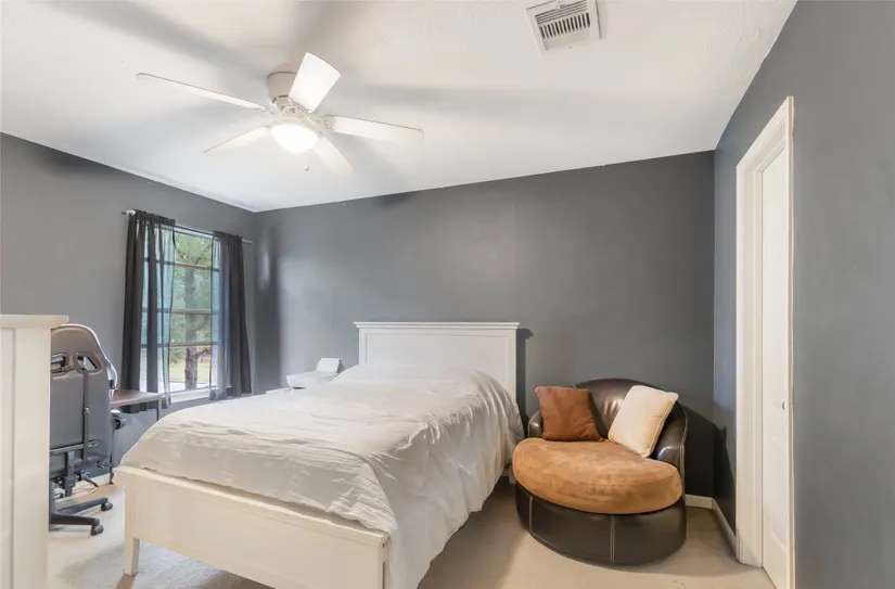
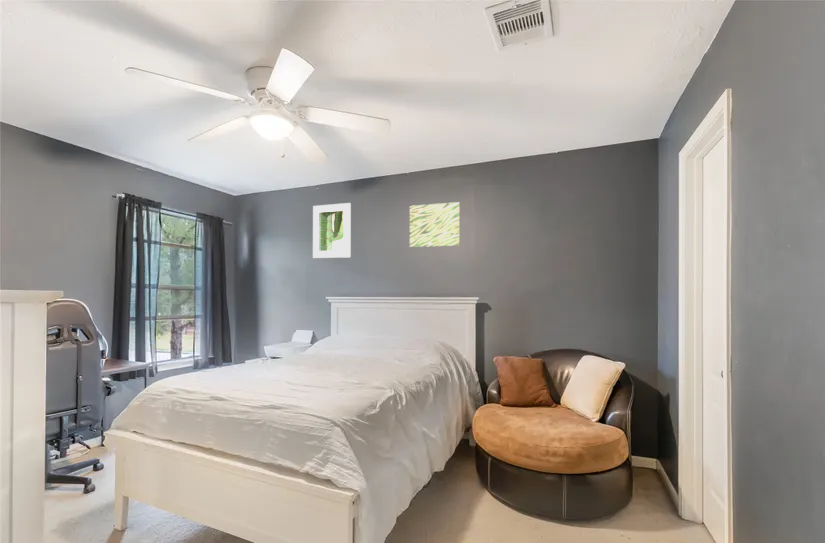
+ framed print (331, 231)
+ wall art (434, 225)
